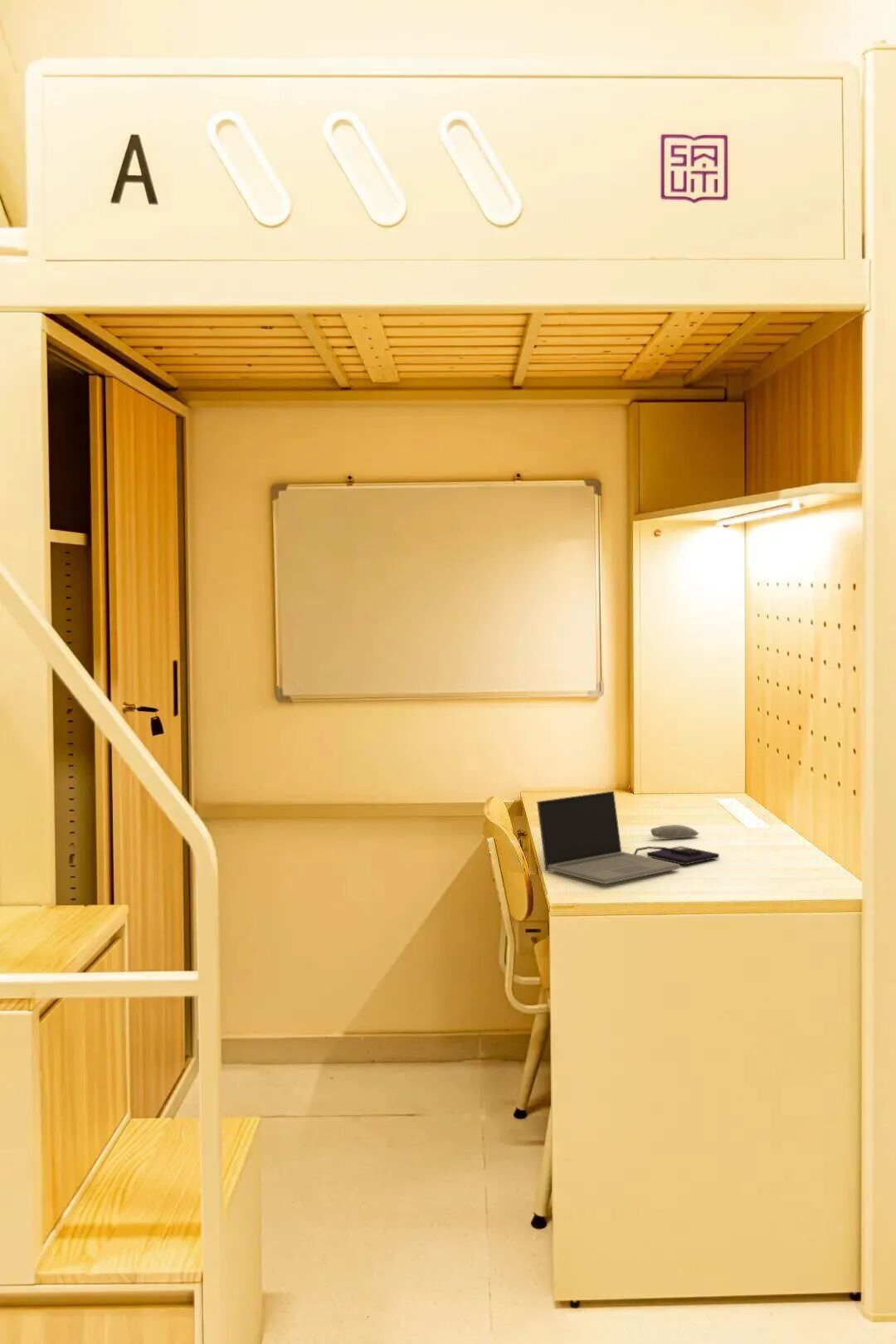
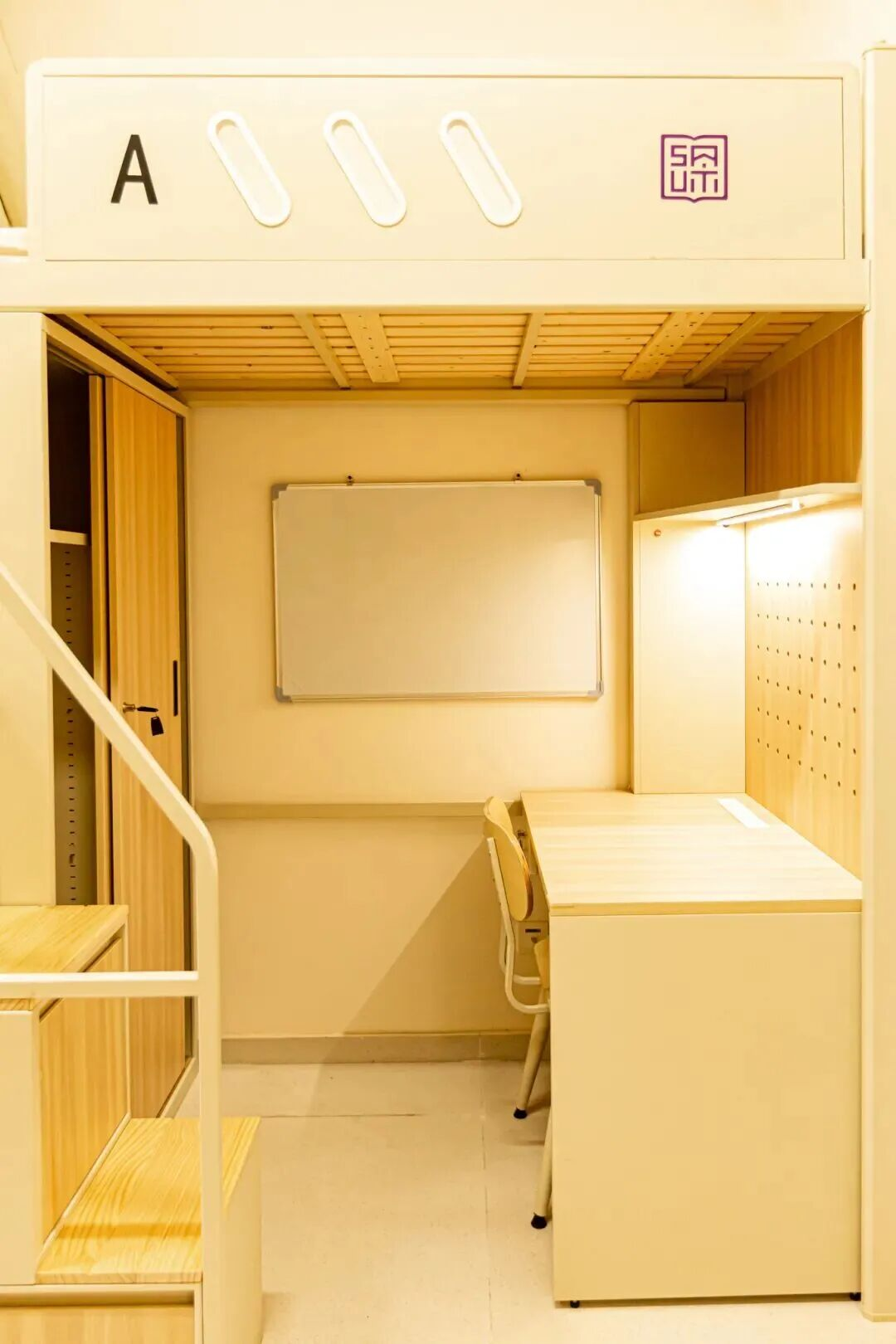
- computer mouse (674, 831)
- laptop computer (619, 834)
